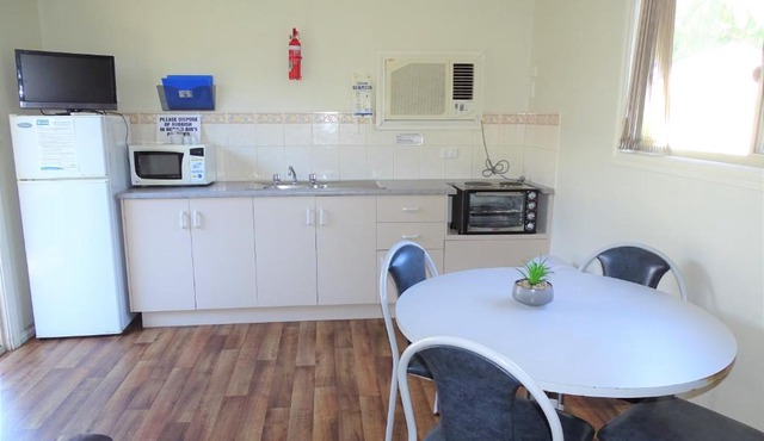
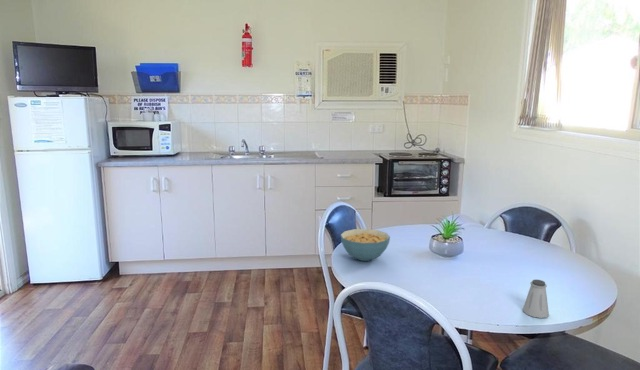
+ cereal bowl (364, 247)
+ saltshaker (537, 297)
